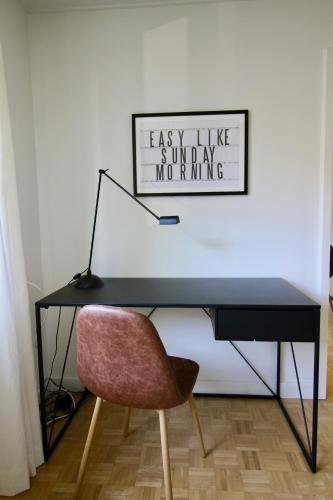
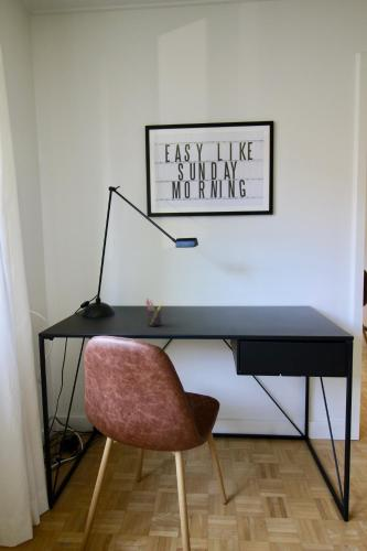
+ pen holder (153, 312)
